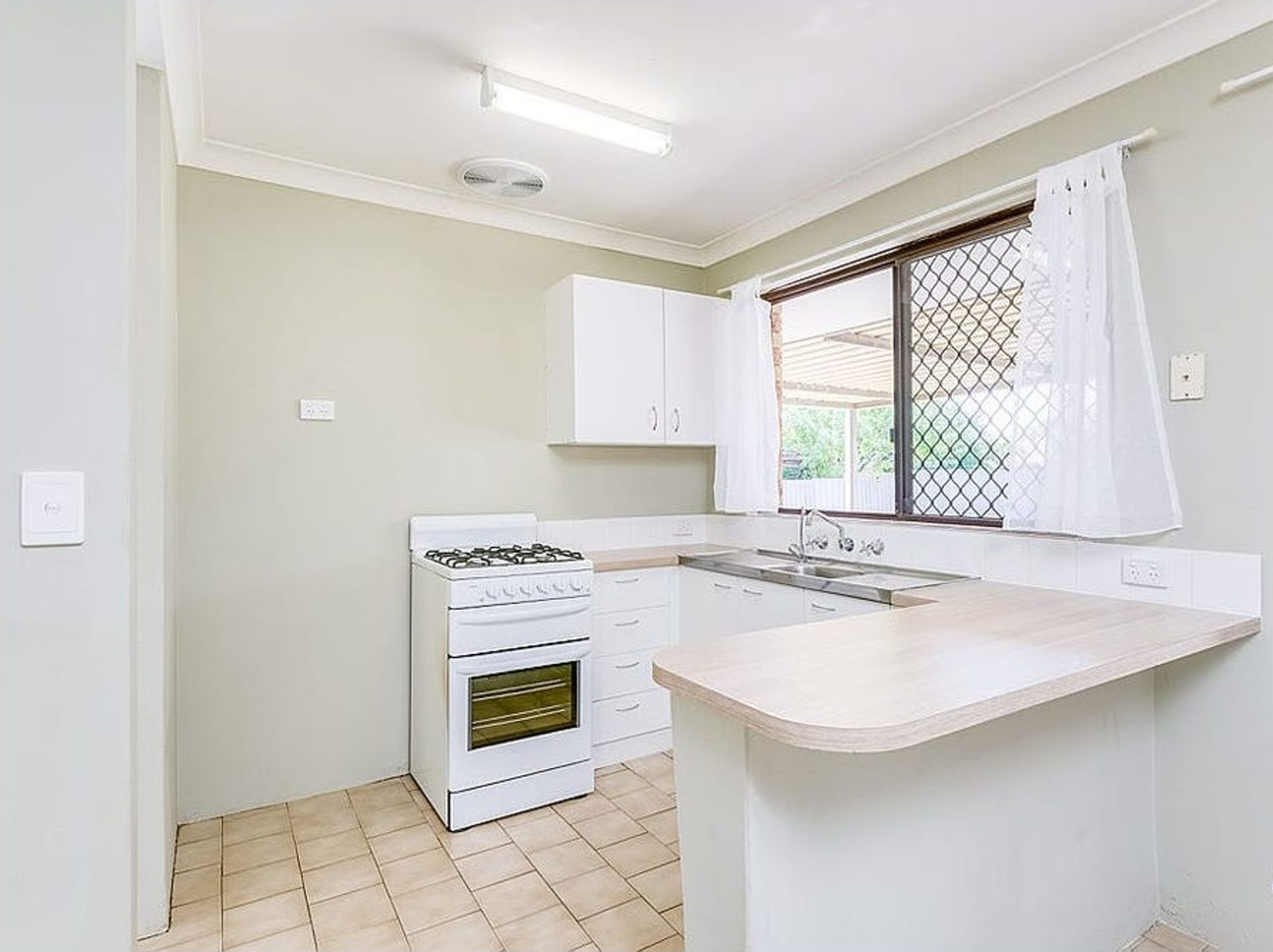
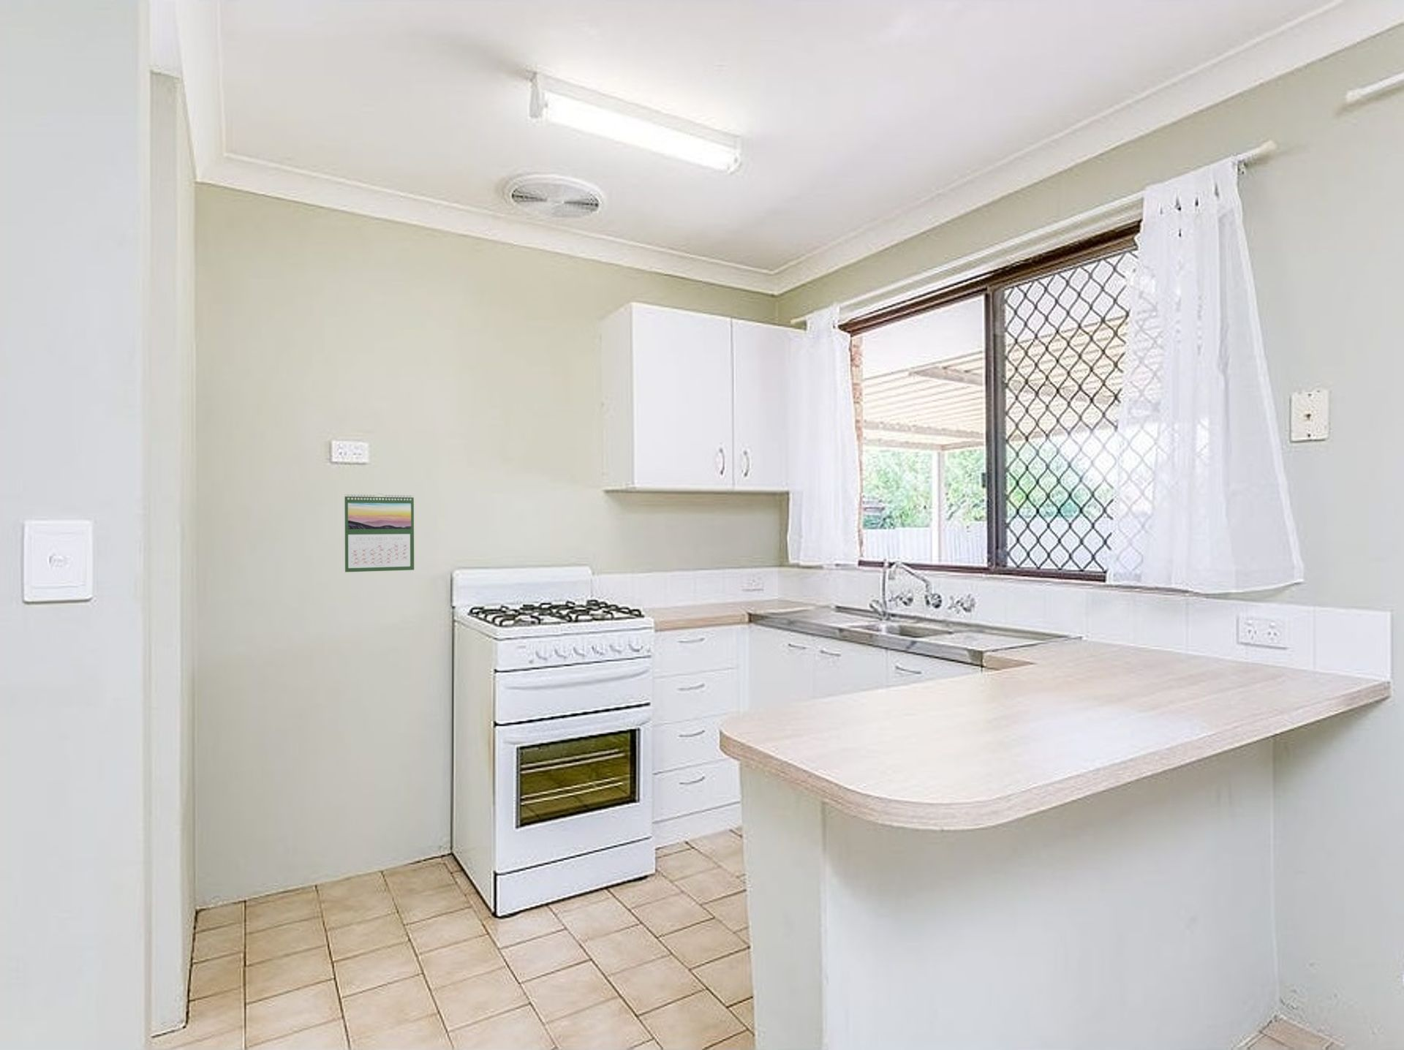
+ calendar (379, 532)
